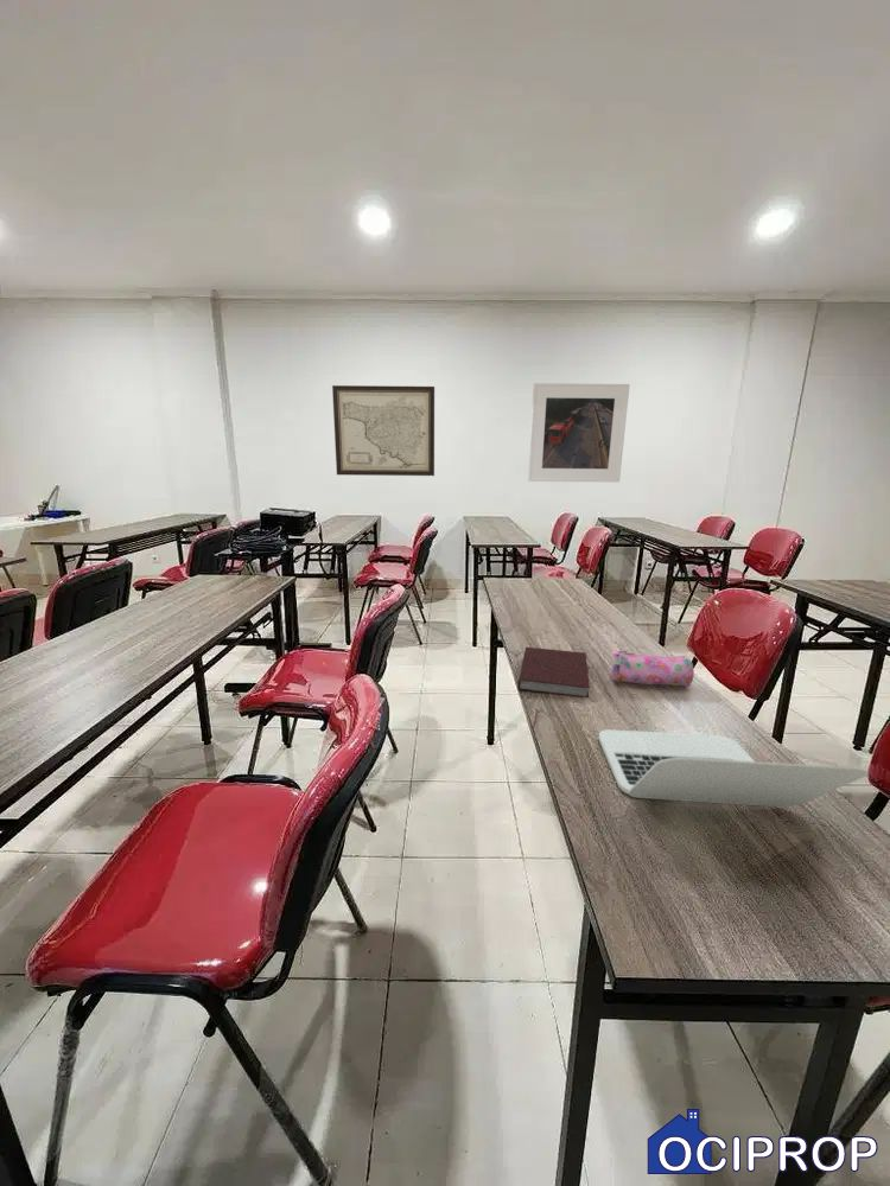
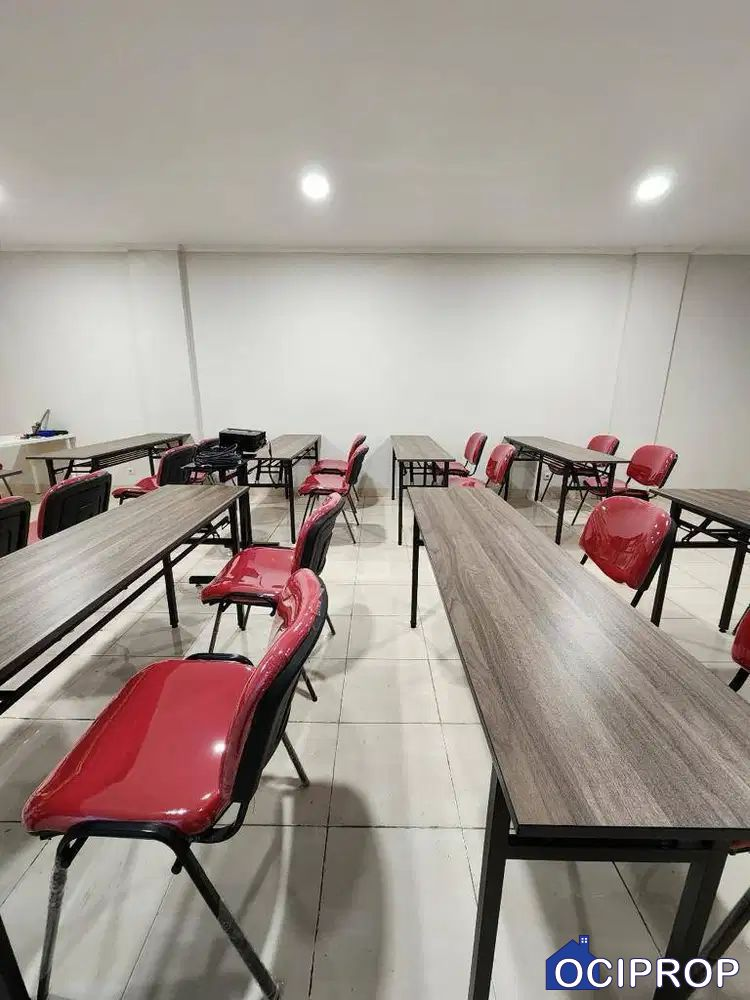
- wall art (384, 432)
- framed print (577, 433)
- notebook (553, 669)
- laptop (704, 746)
- pencil case (650, 668)
